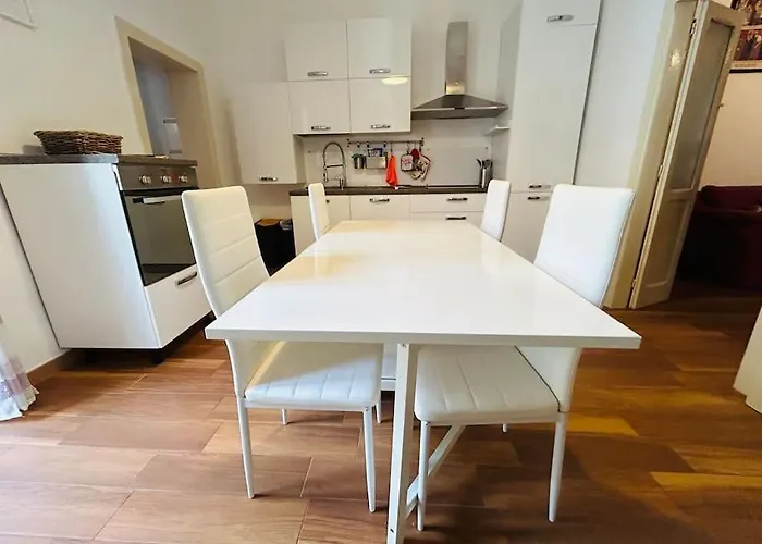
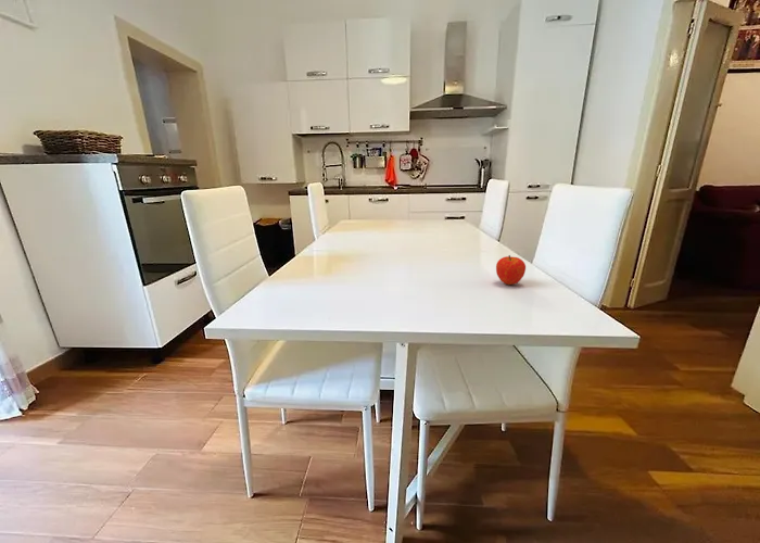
+ fruit (510, 269)
